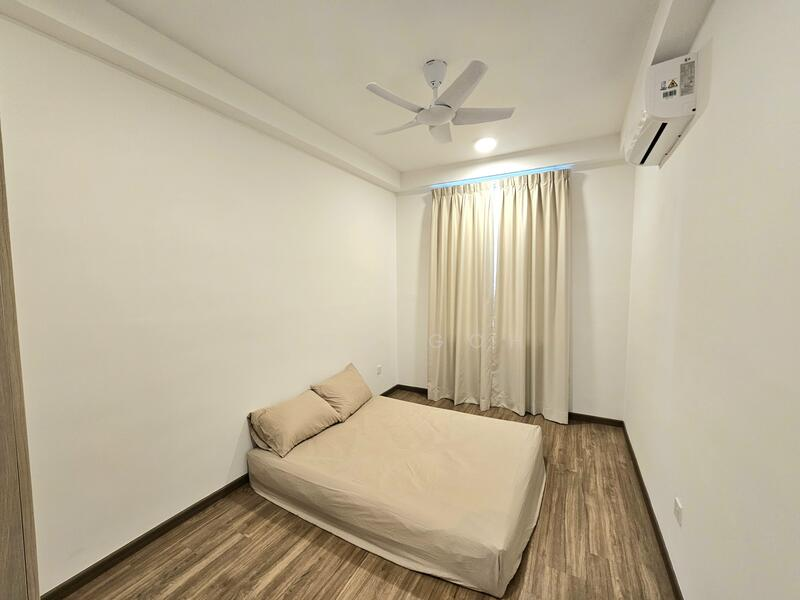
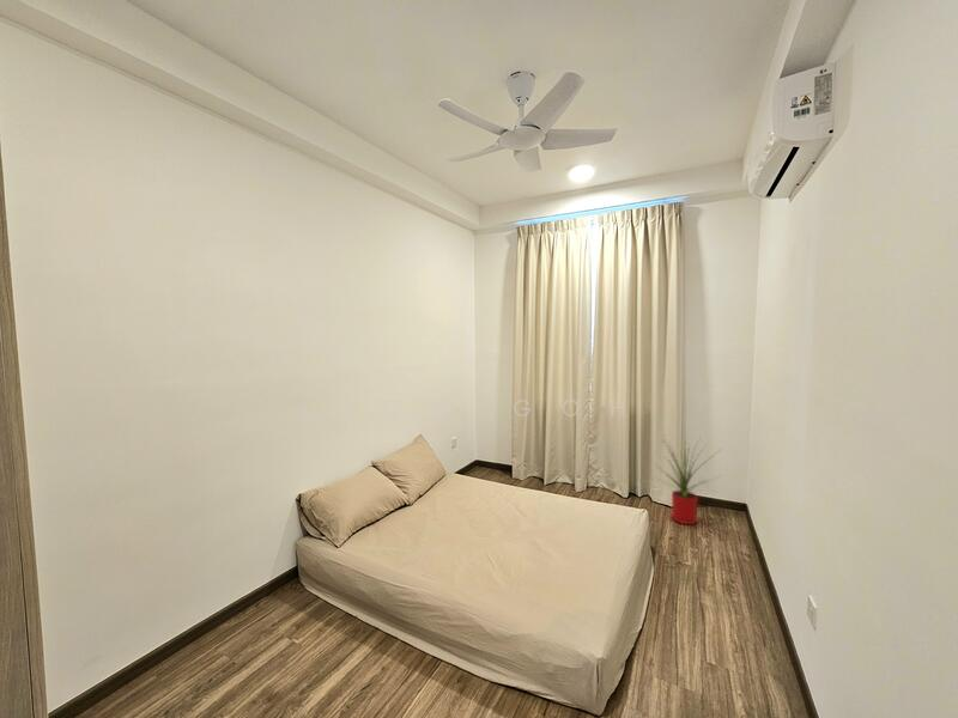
+ house plant (685, 477)
